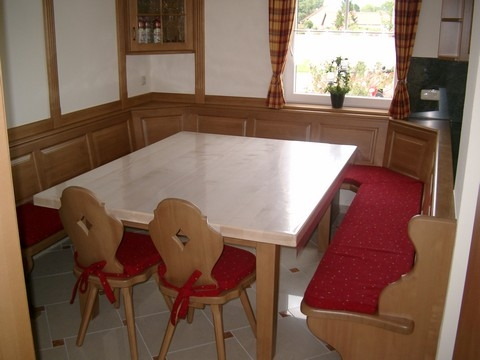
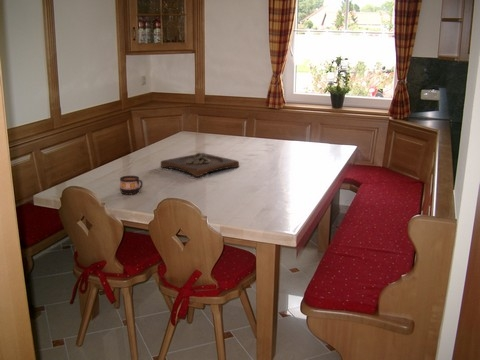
+ cup (130, 185)
+ wooden tray (200, 159)
